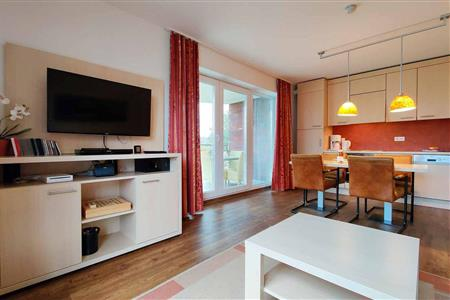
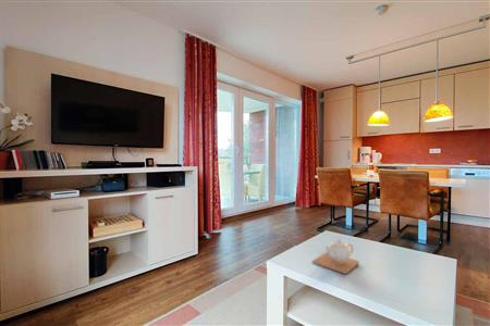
+ teapot (335, 250)
